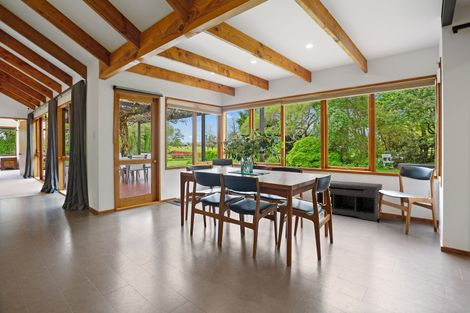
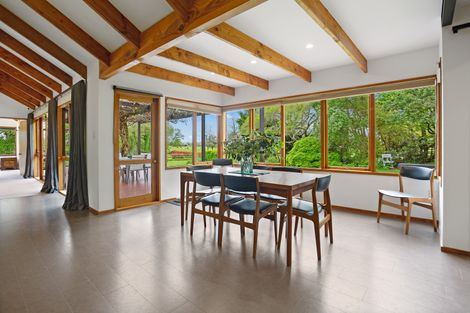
- bench (348, 198)
